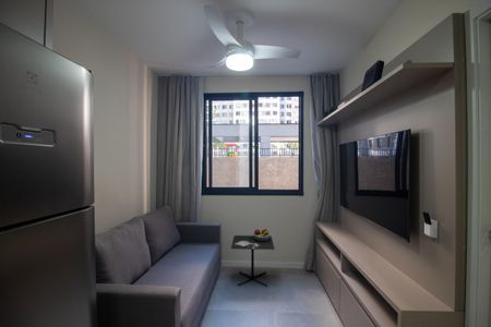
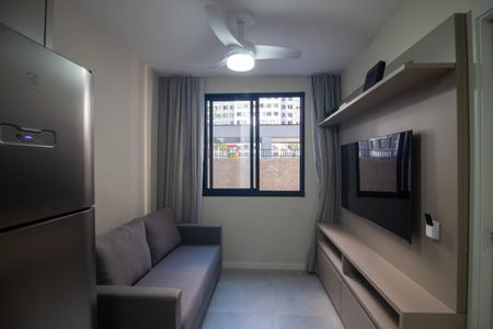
- kitchen table (252, 255)
